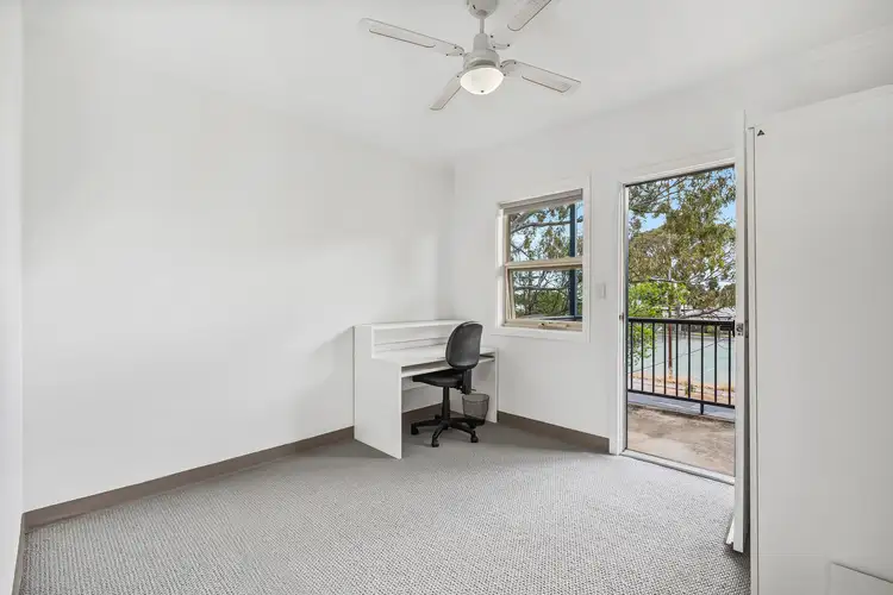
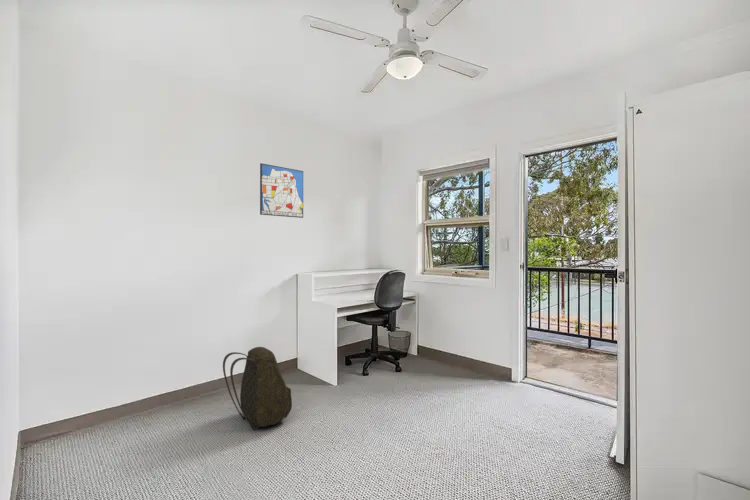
+ wall art (282, 191)
+ backpack (256, 385)
